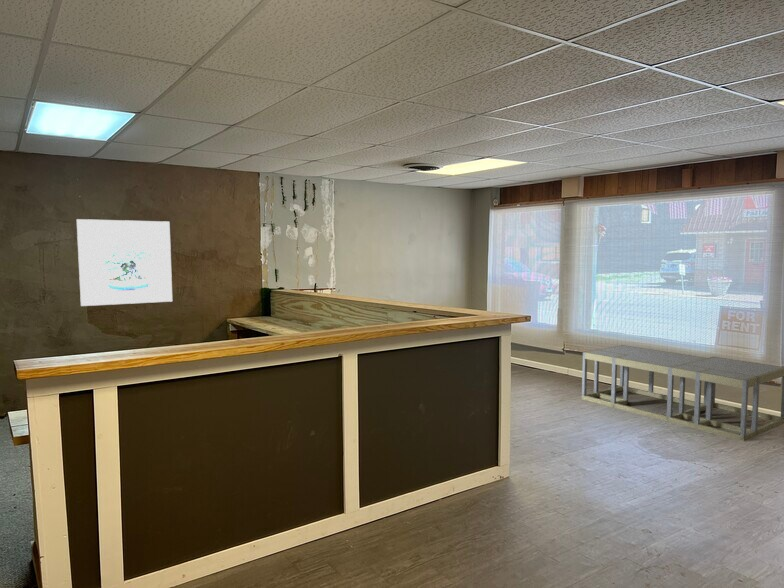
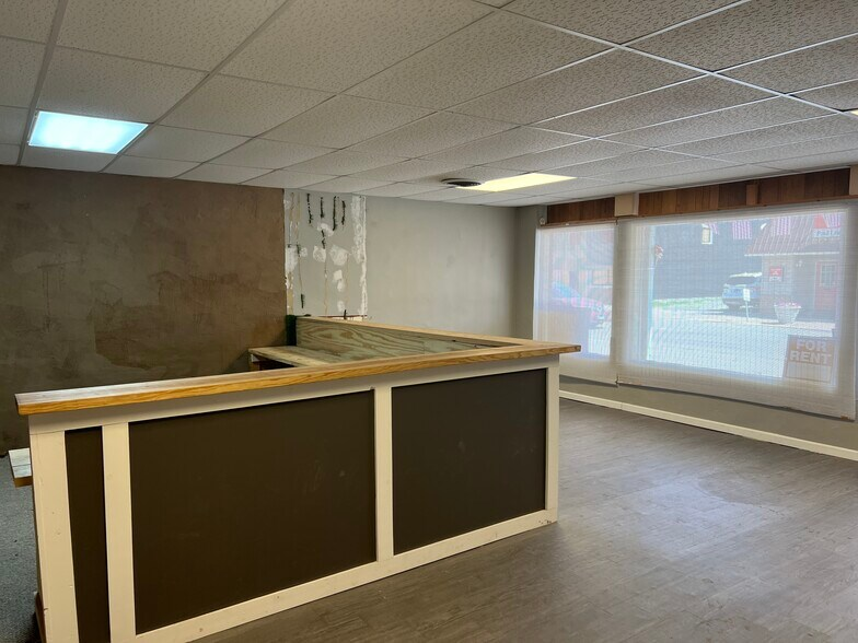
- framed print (126, 262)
- coffee table (680, 384)
